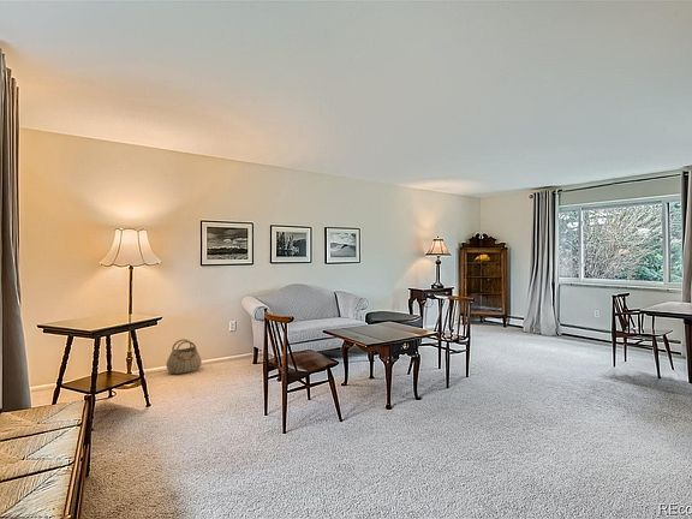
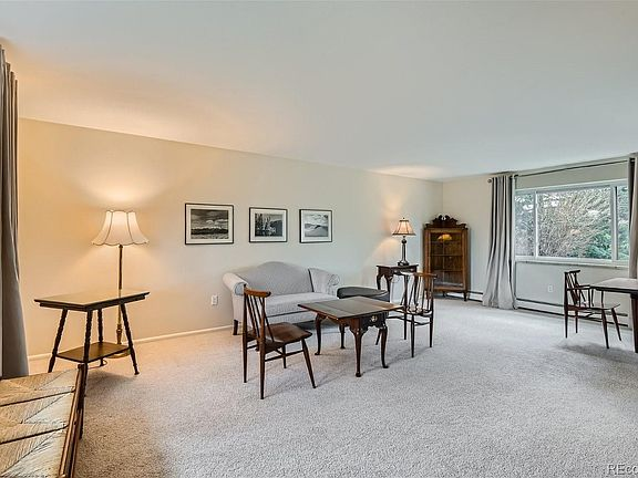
- basket (184, 356)
